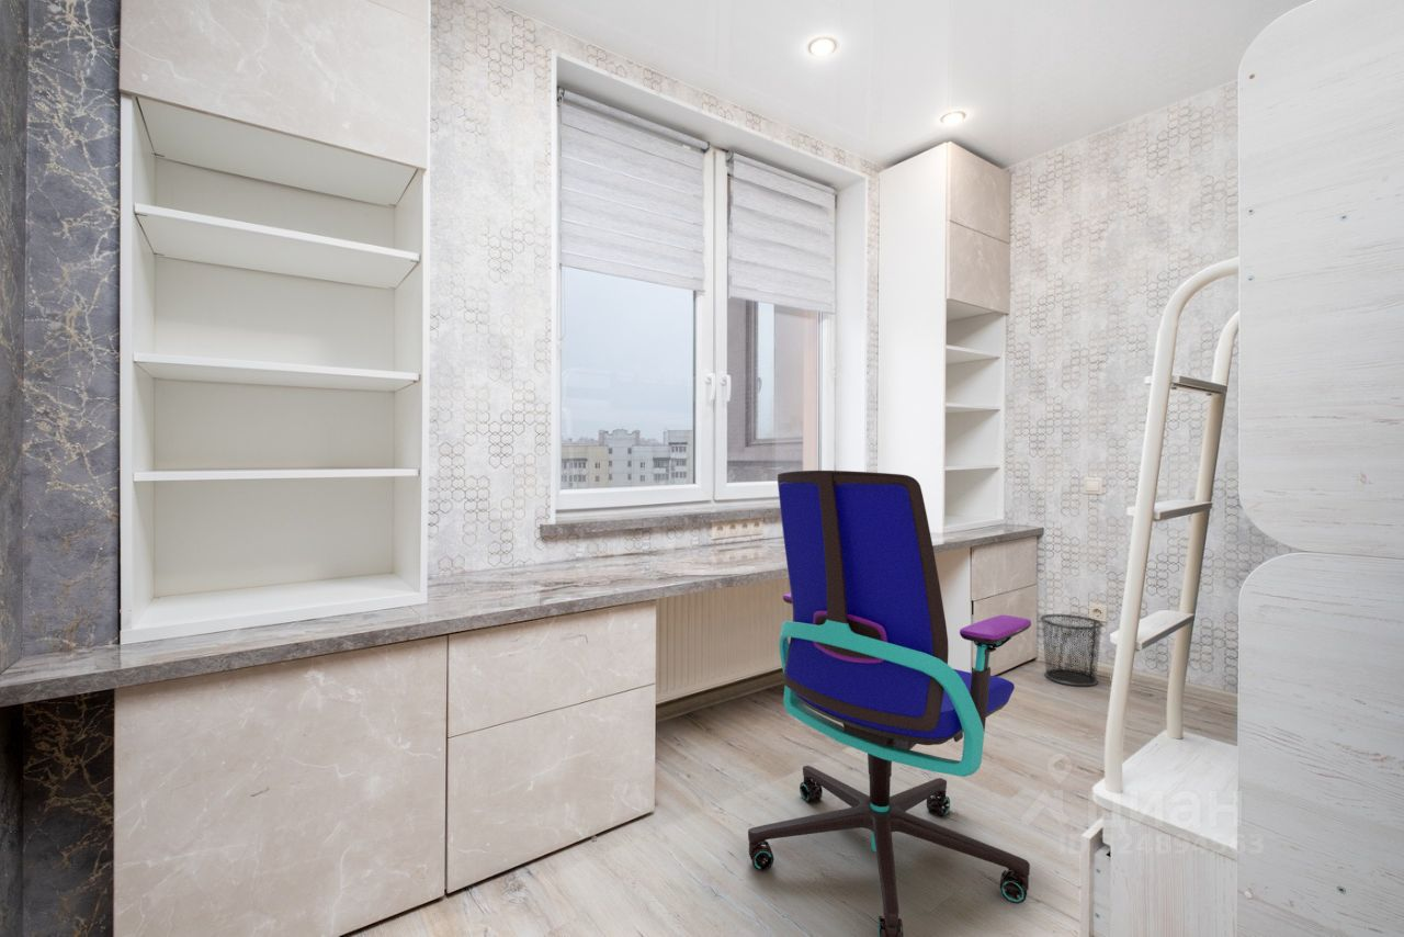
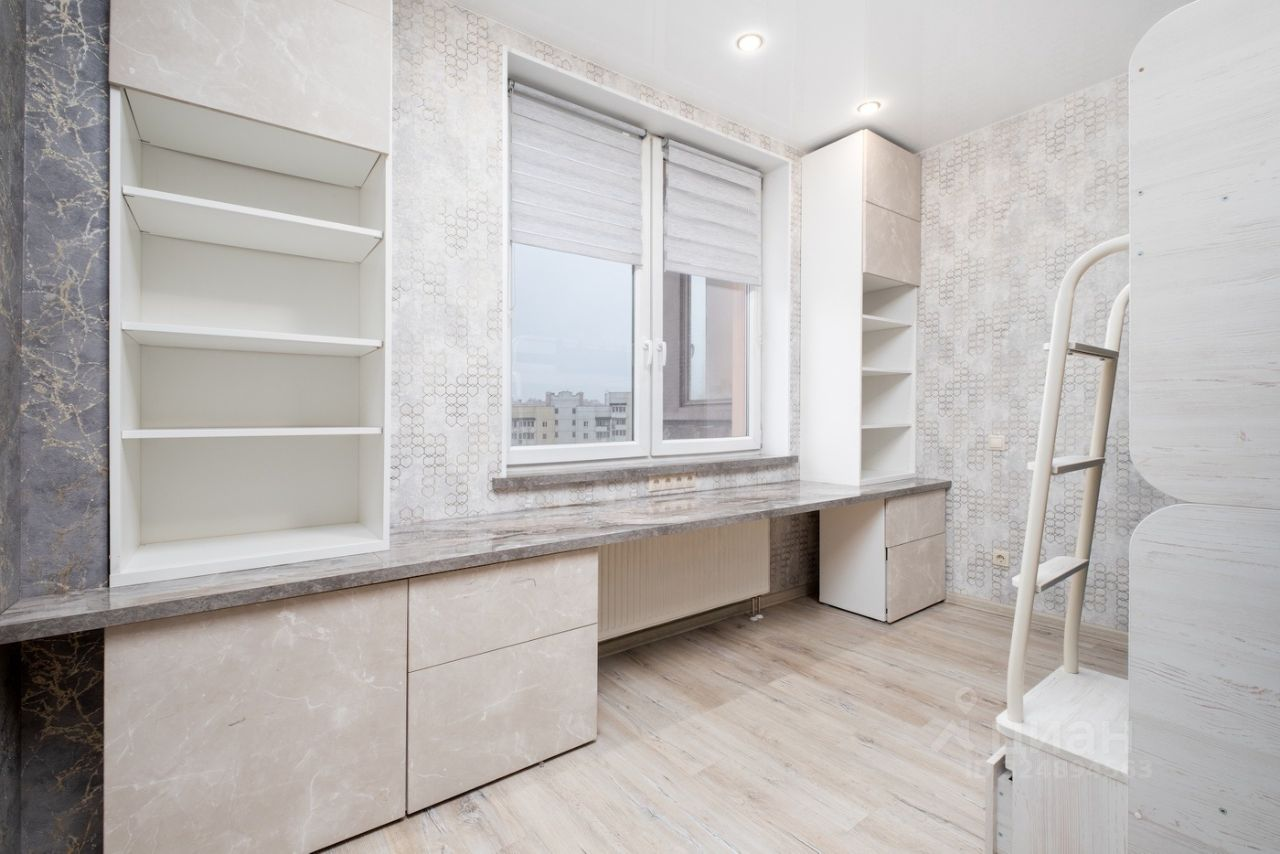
- office chair (885, 661)
- waste bin (1069, 648)
